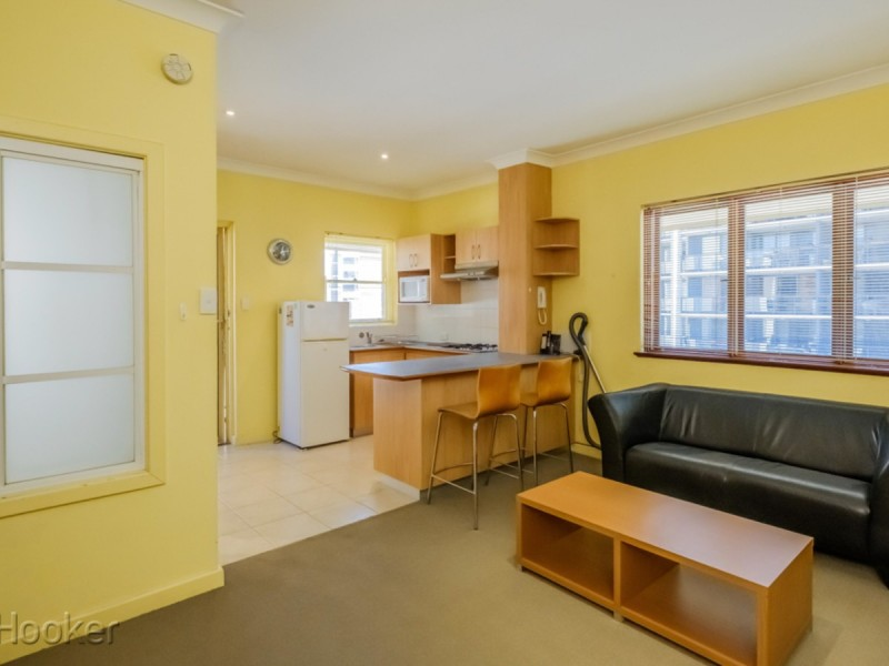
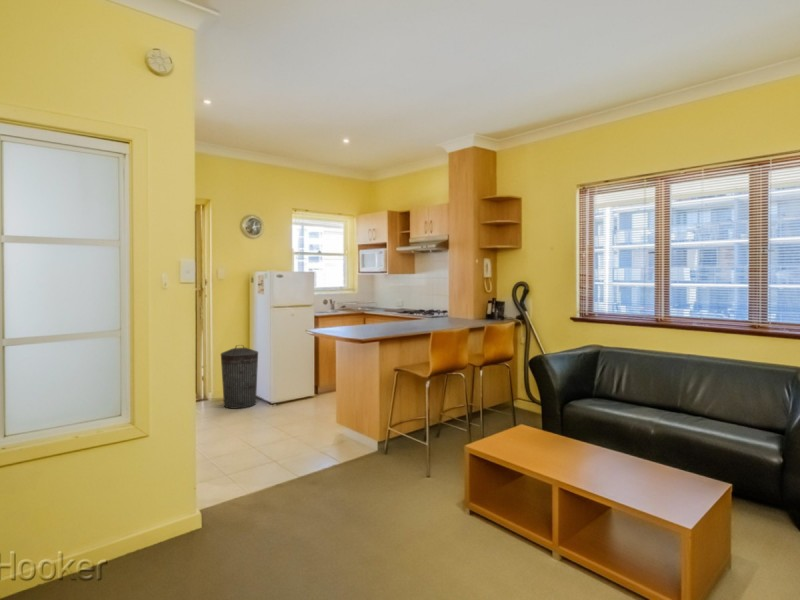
+ trash can (239, 374)
